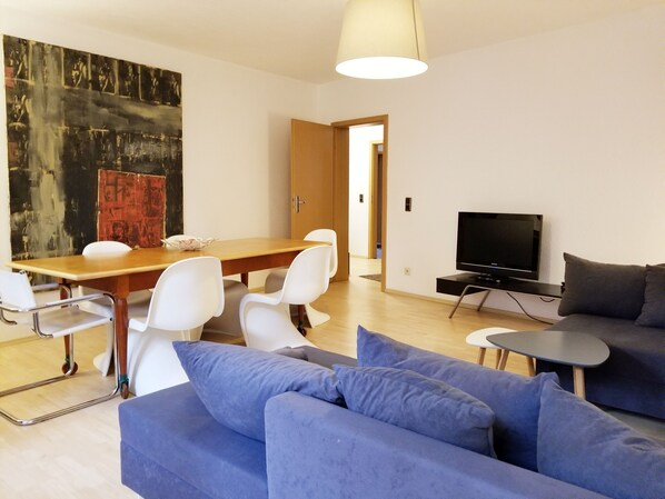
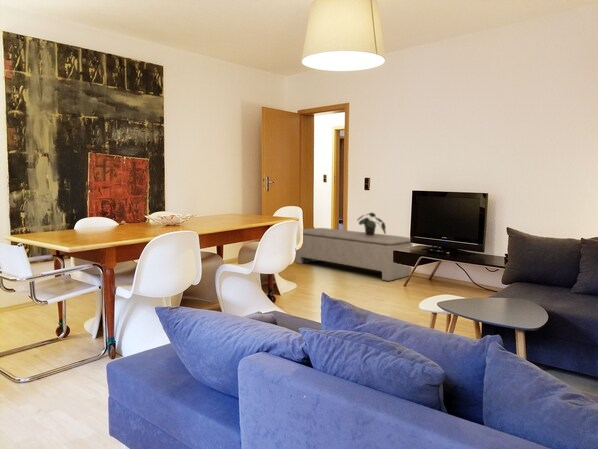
+ potted plant (371, 223)
+ bench (350, 250)
